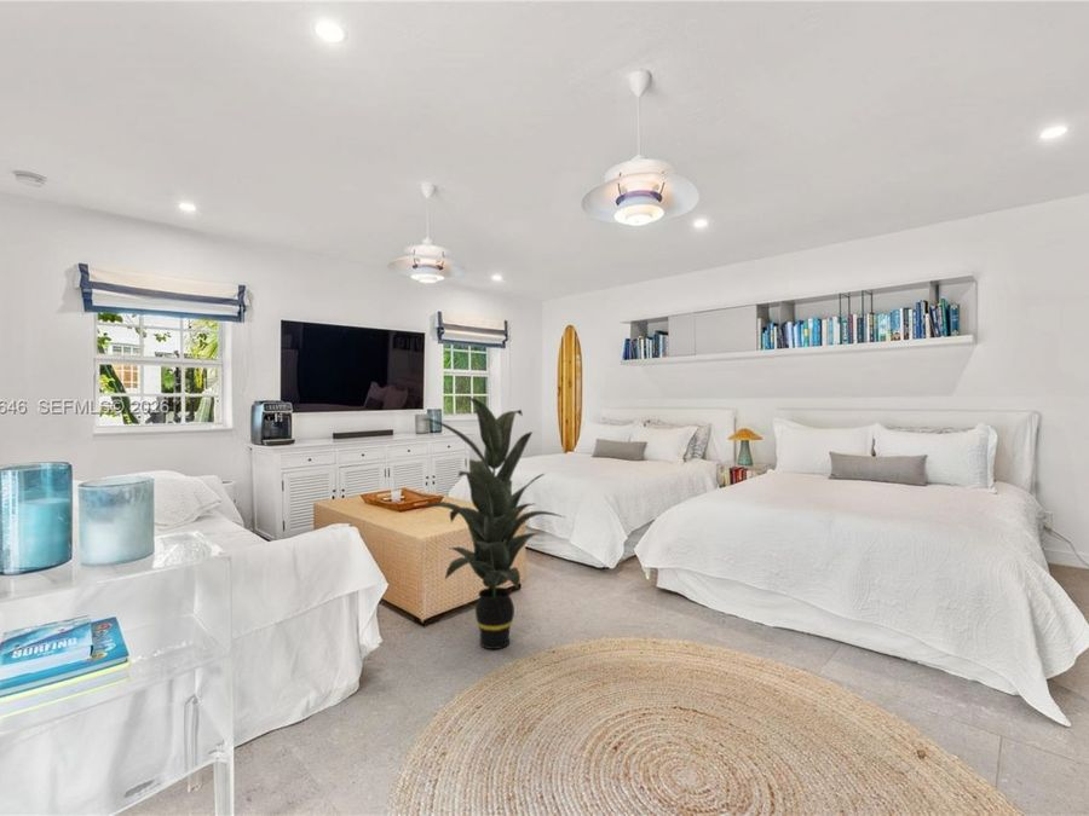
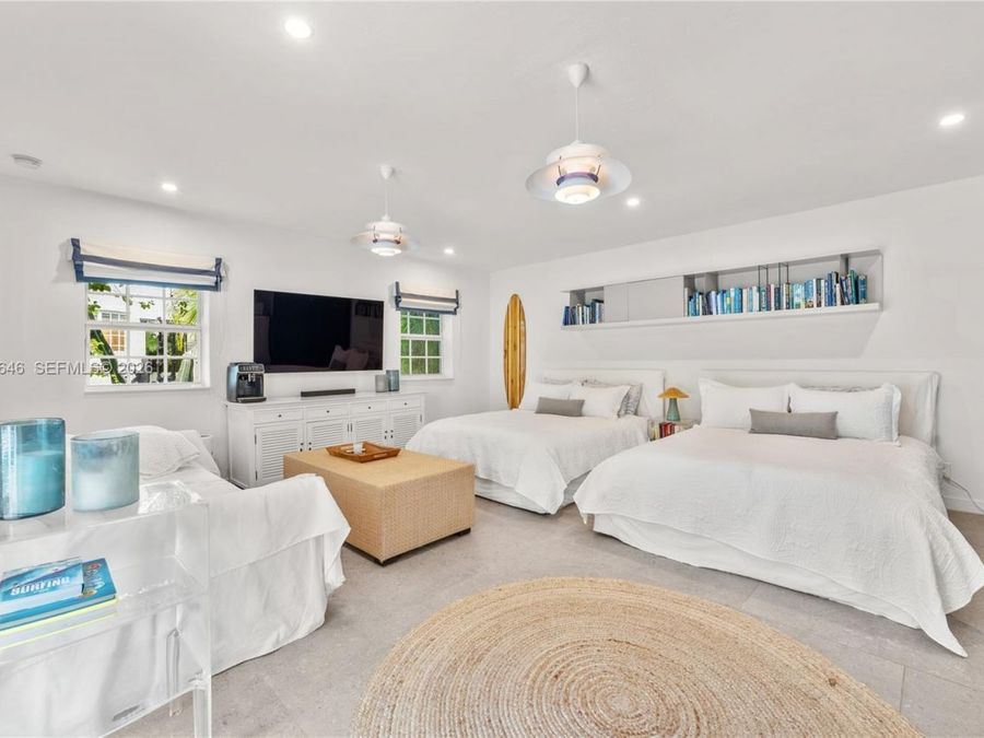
- indoor plant (484, 520)
